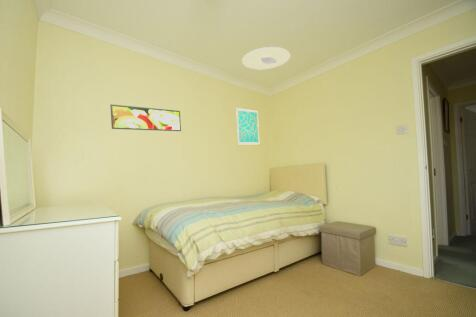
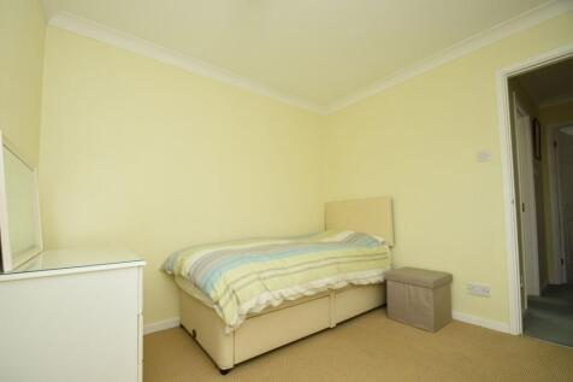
- ceiling light (265, 57)
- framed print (148, 119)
- wall art (248, 126)
